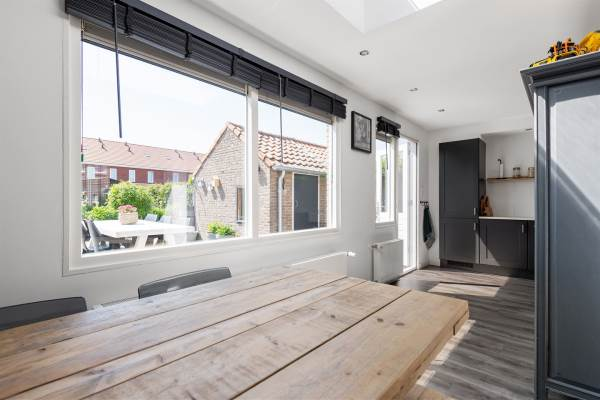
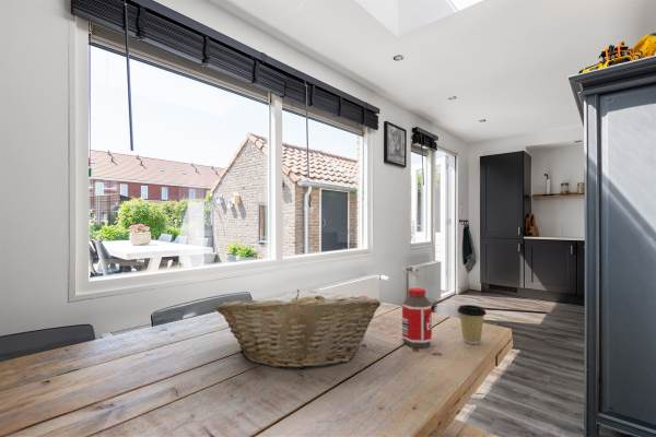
+ coffee cup (471, 323)
+ bottle (417, 316)
+ fruit basket (300, 319)
